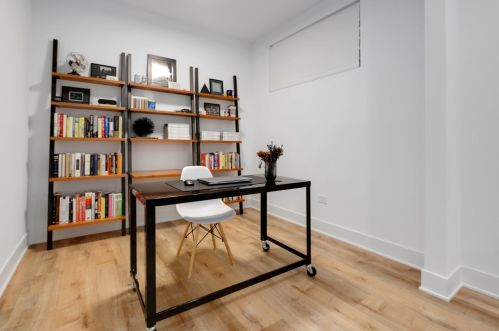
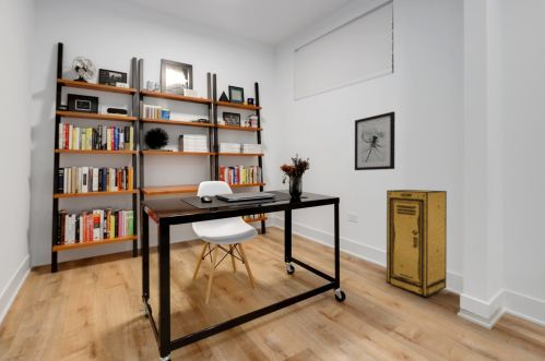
+ storage cabinet (415, 238)
+ wall art (372, 143)
